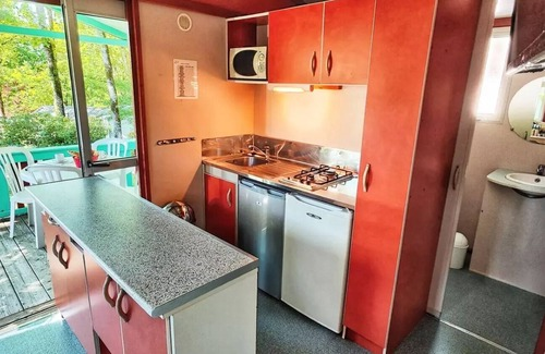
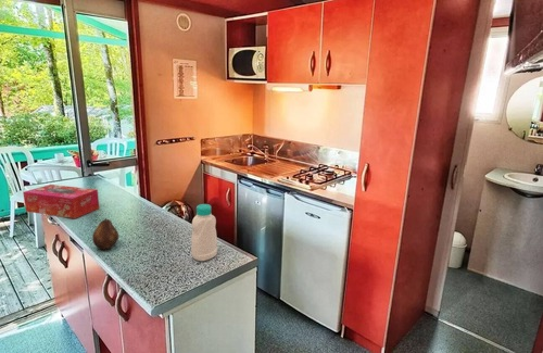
+ bottle (204, 231)
+ fruit (105, 232)
+ tissue box (62, 200)
